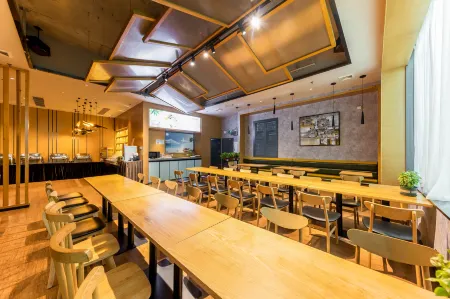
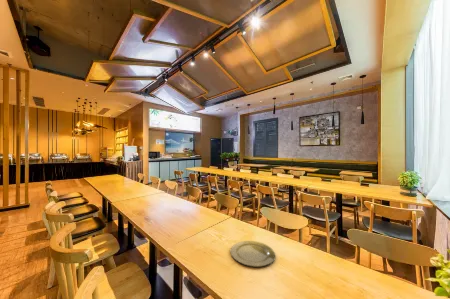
+ plate (252, 252)
